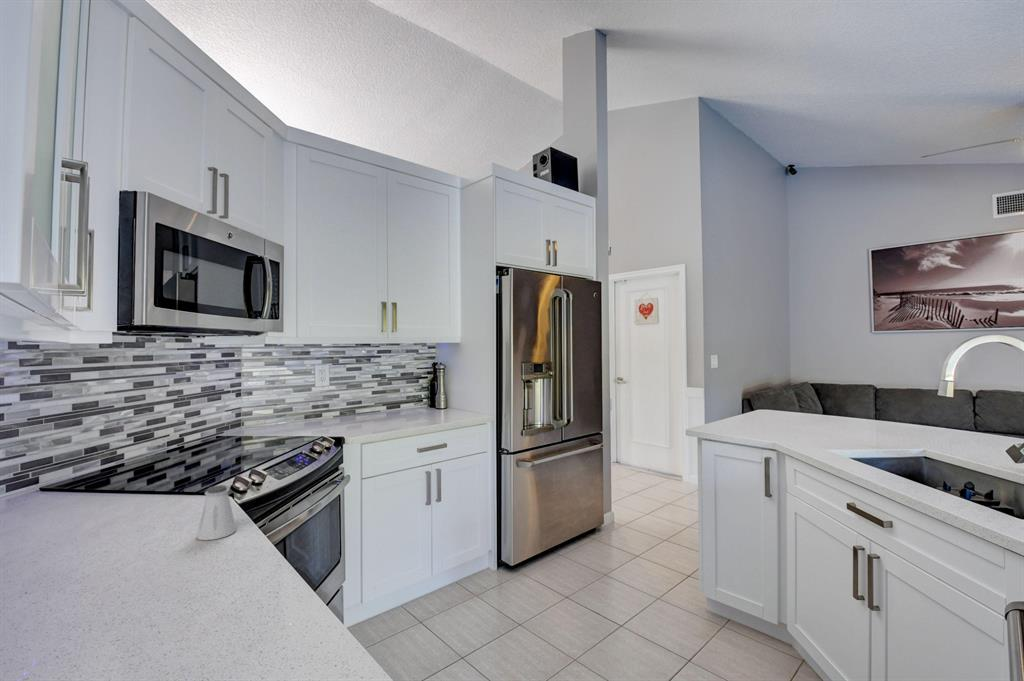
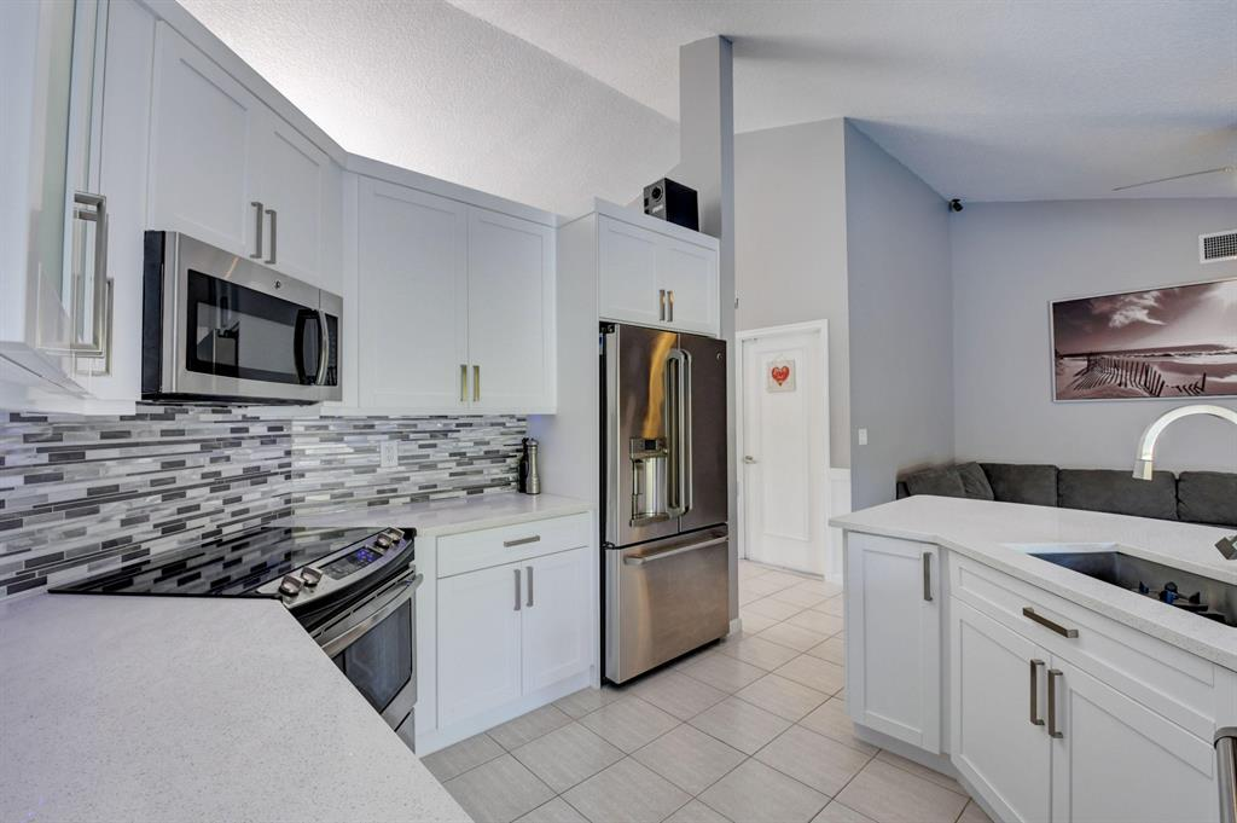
- saltshaker (216, 510)
